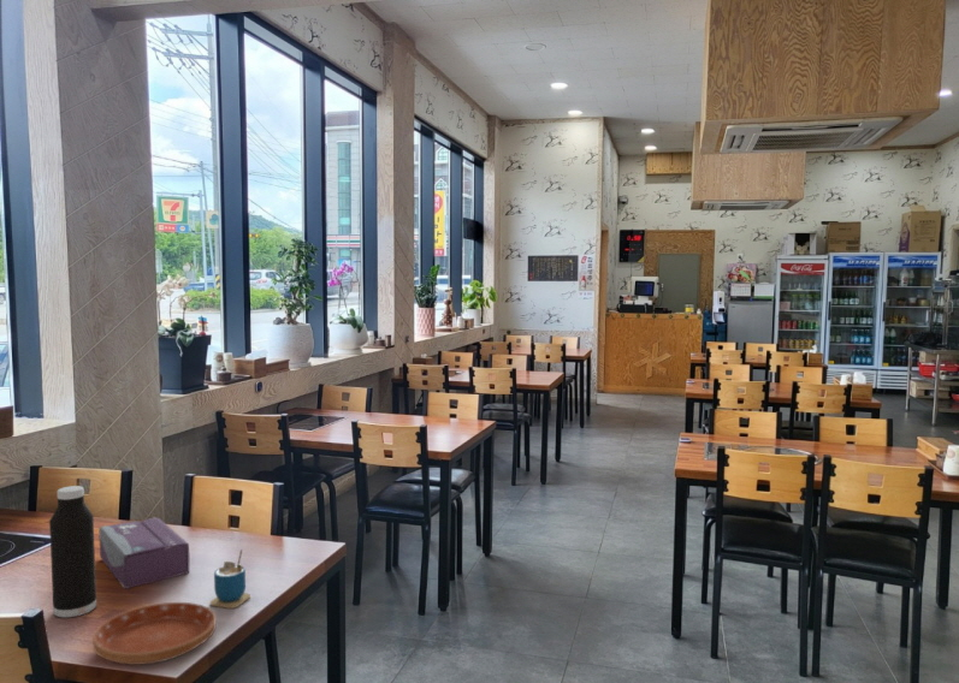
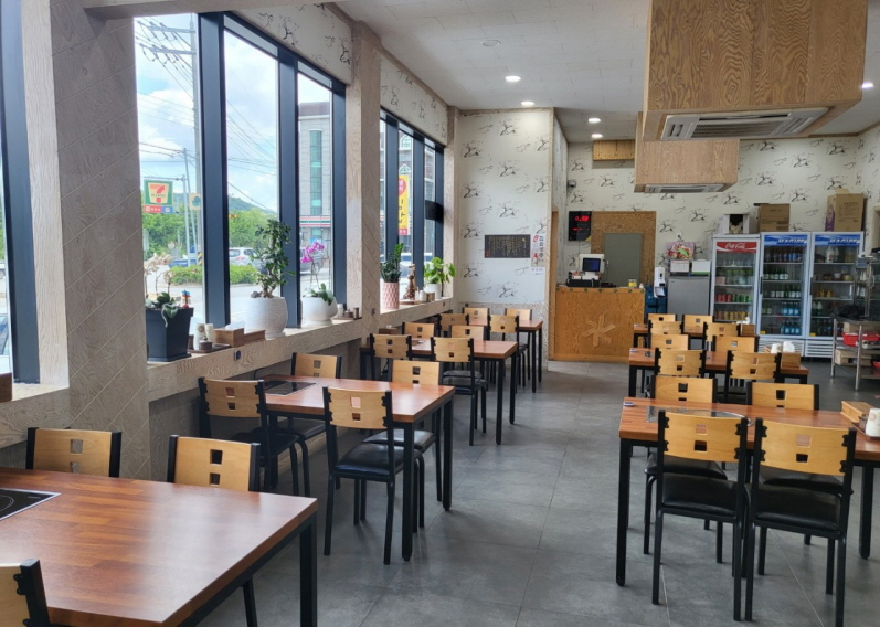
- tissue box (143, 548)
- saucer (156, 634)
- cup (230, 575)
- water bottle (72, 548)
